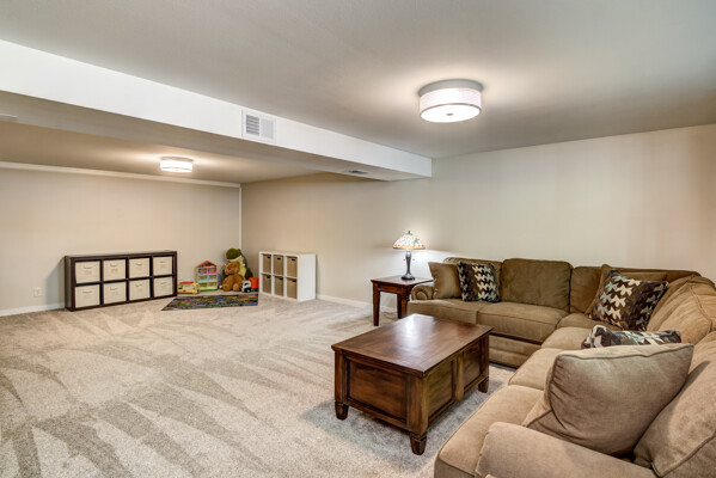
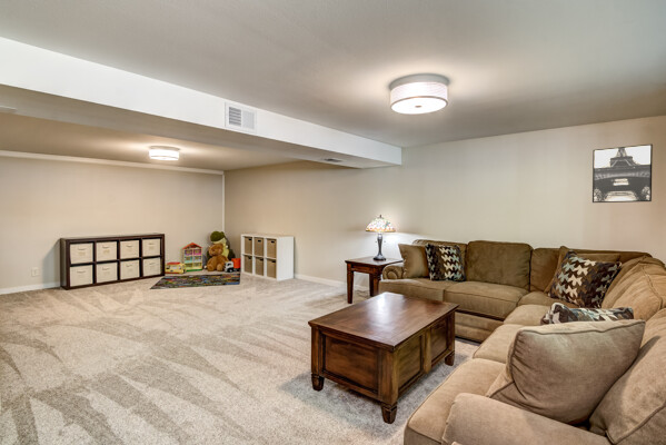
+ wall art (620, 175)
